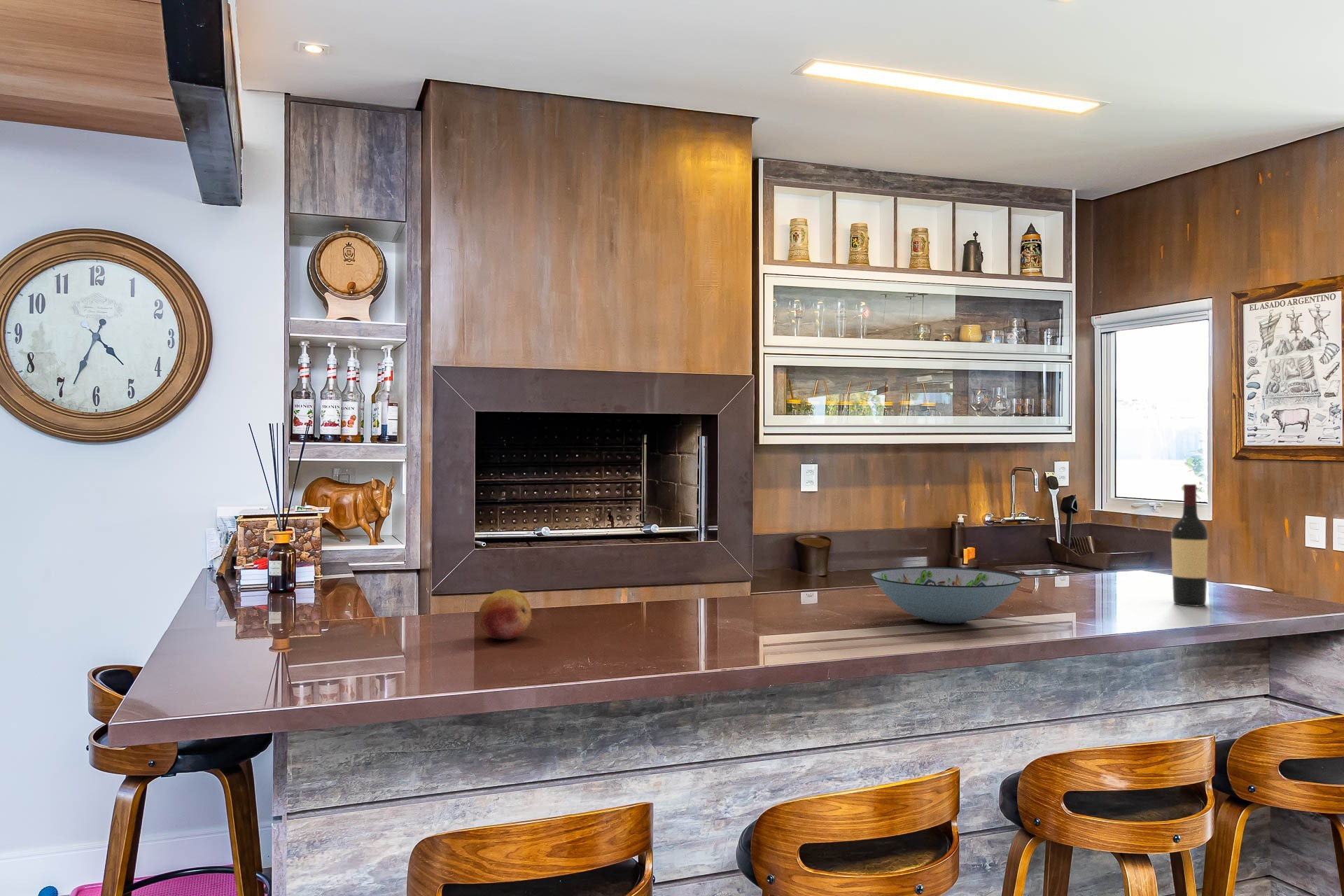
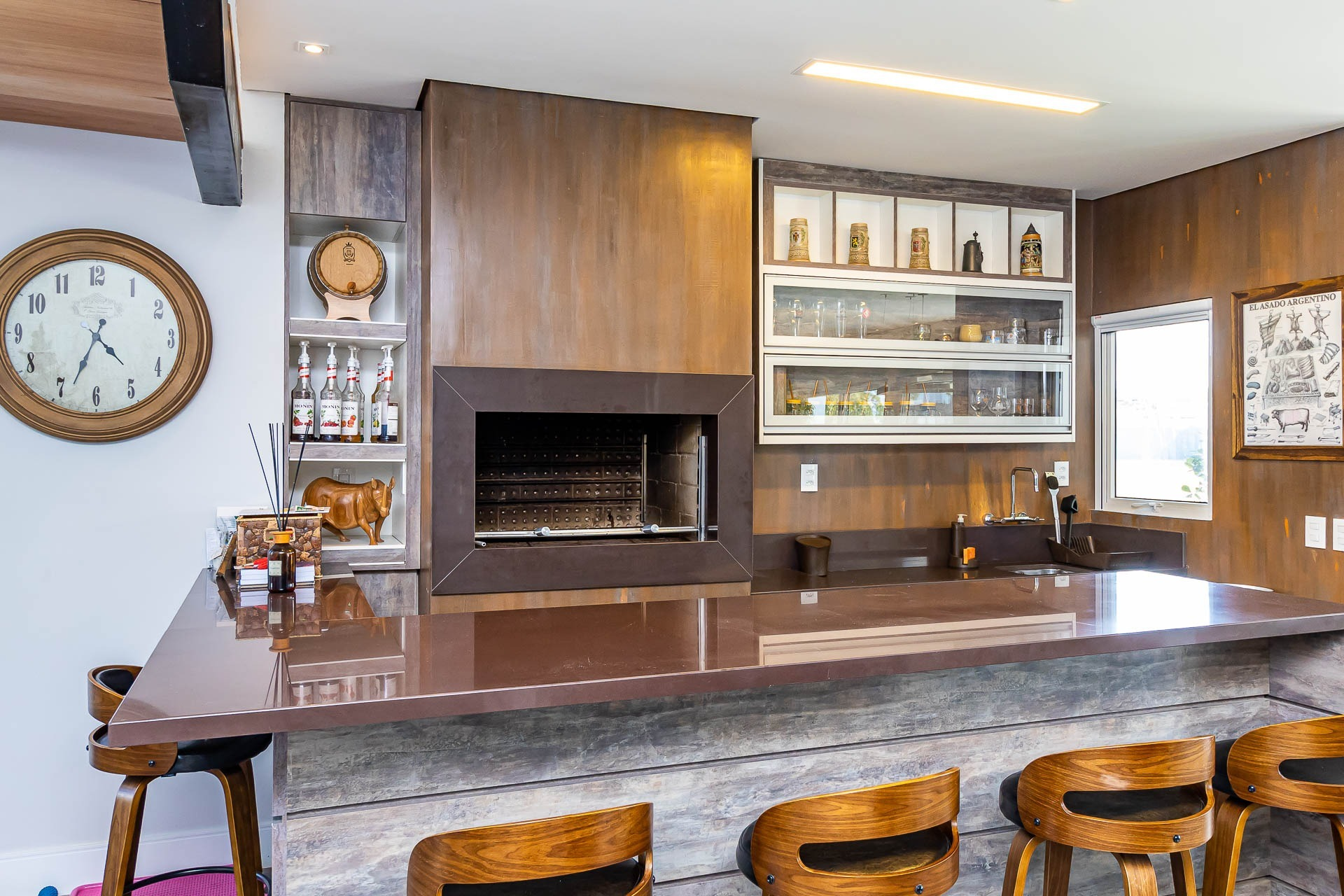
- fruit (505, 613)
- decorative bowl (944, 598)
- wine bottle (1189, 544)
